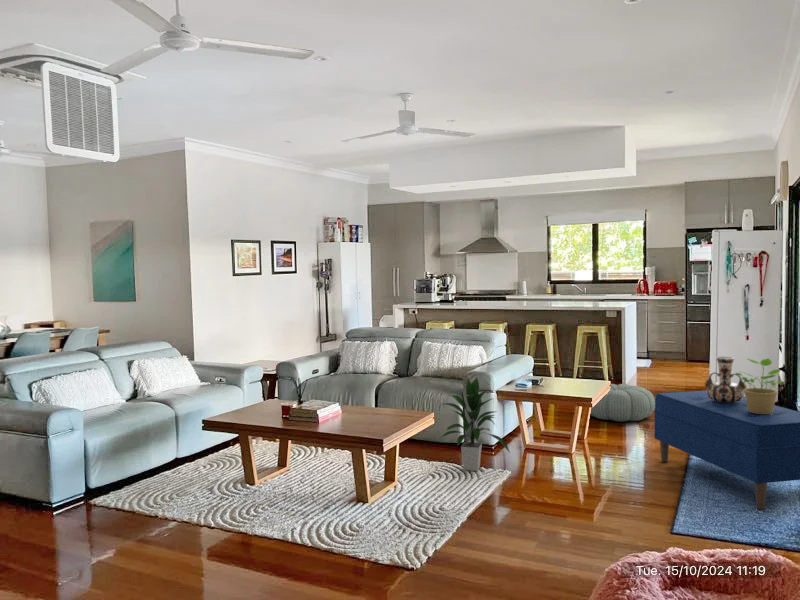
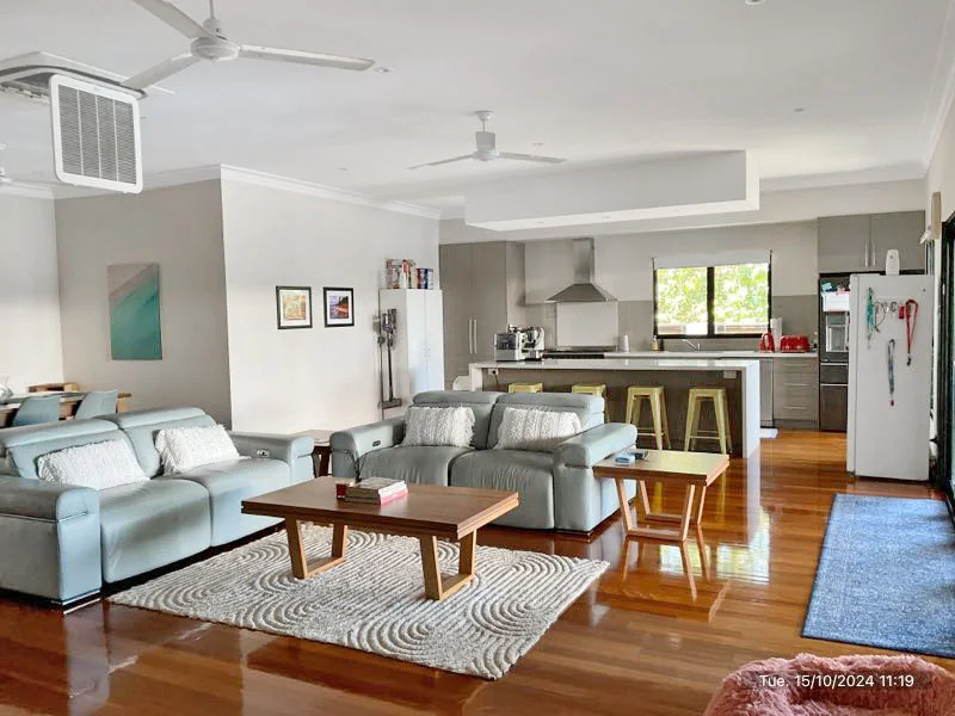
- pouf (618, 401)
- indoor plant (473, 424)
- potted plant (762, 386)
- decorative vase (725, 379)
- bench (734, 442)
